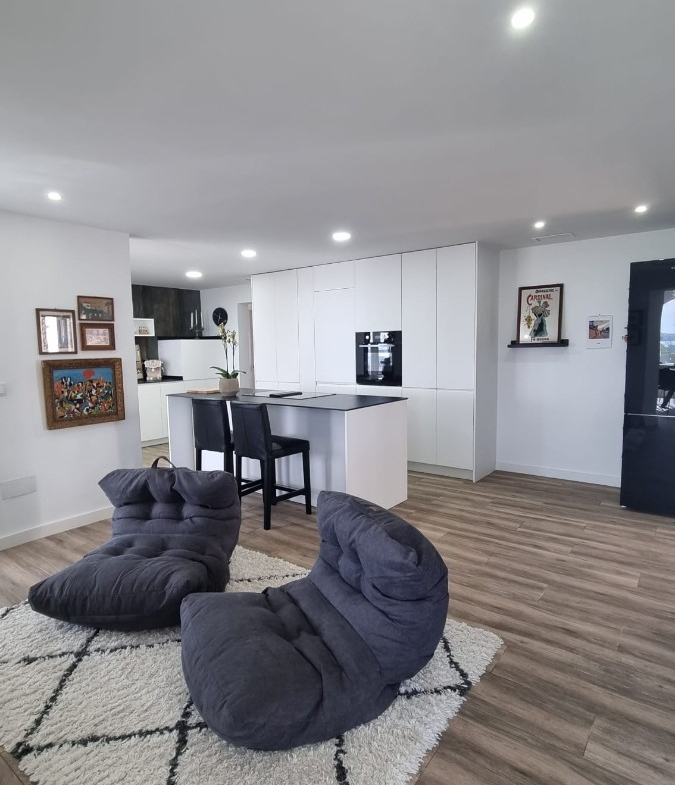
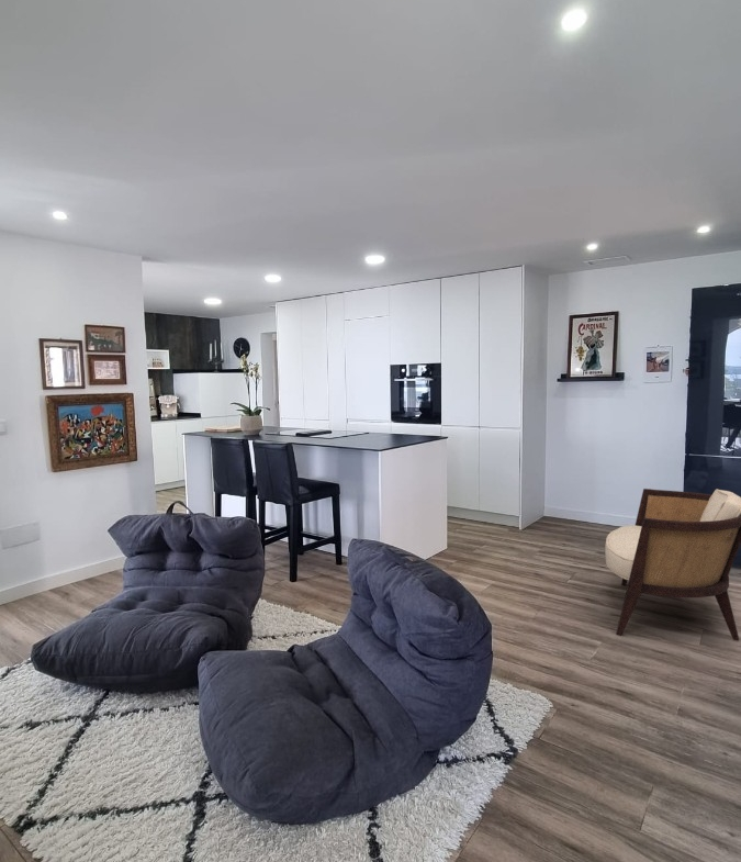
+ armchair (672, 552)
